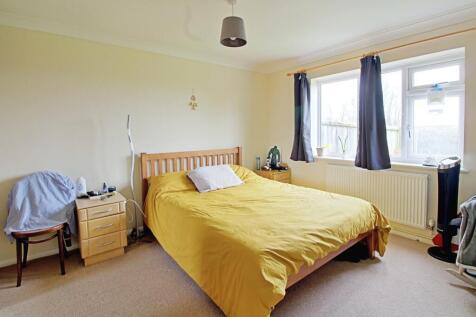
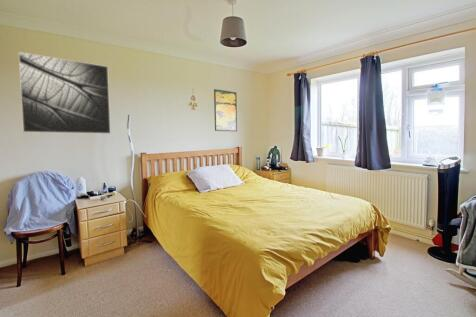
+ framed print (225, 111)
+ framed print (68, 96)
